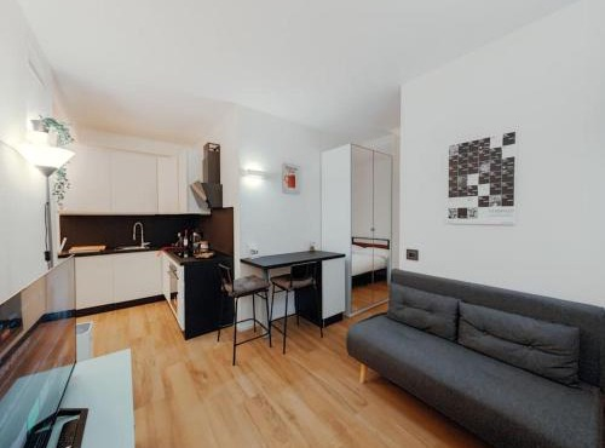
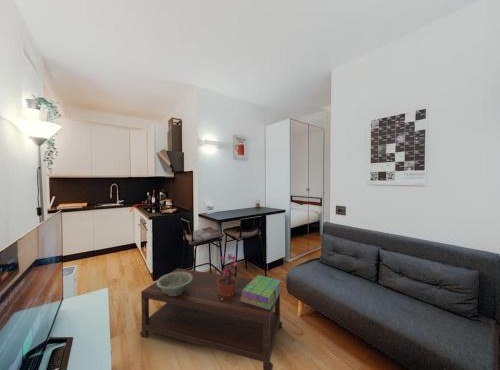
+ coffee table (213, 309)
+ decorative bowl (175, 285)
+ stack of books (262, 289)
+ potted plant (224, 271)
